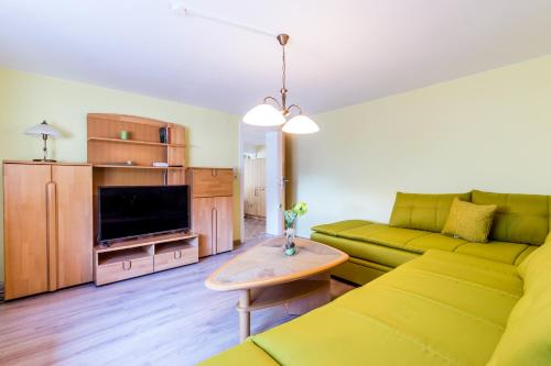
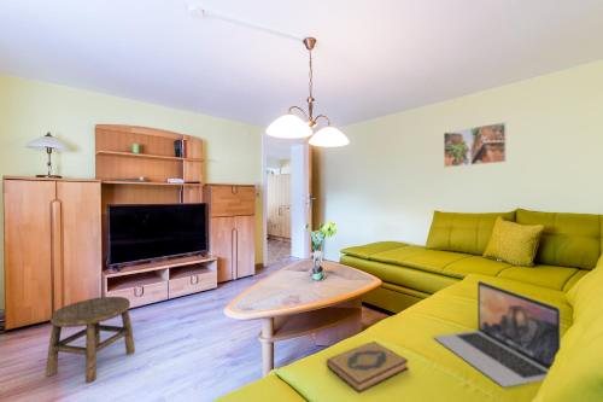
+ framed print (473, 146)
+ laptop (488, 325)
+ stool (93, 334)
+ hardback book (367, 363)
